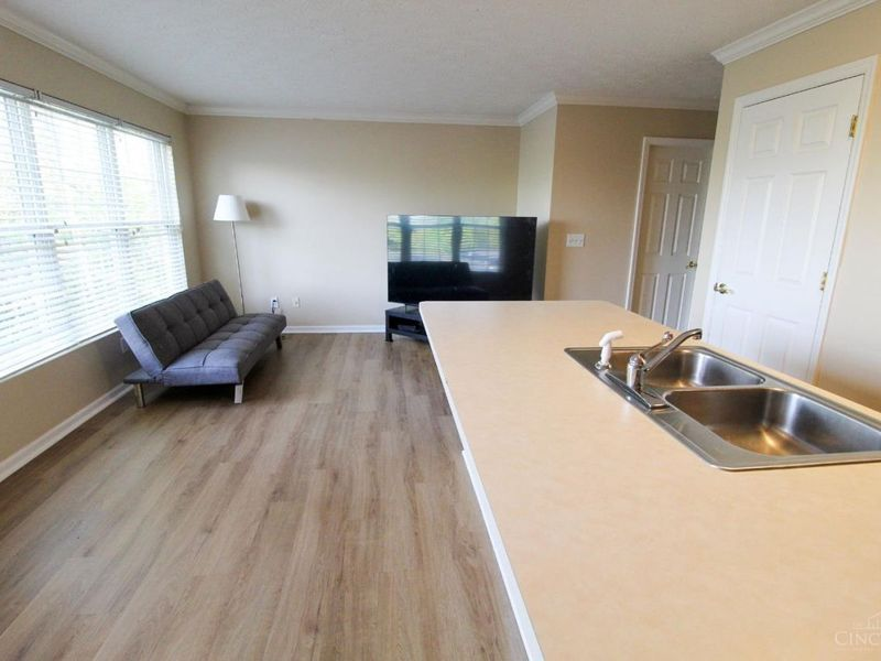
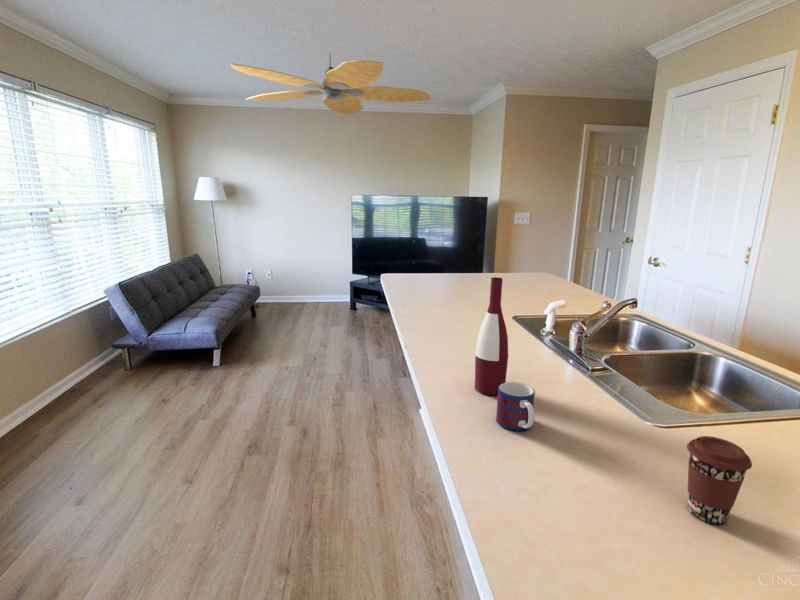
+ mug (518, 409)
+ alcohol (493, 335)
+ ceiling fan (336, 76)
+ coffee cup (713, 480)
